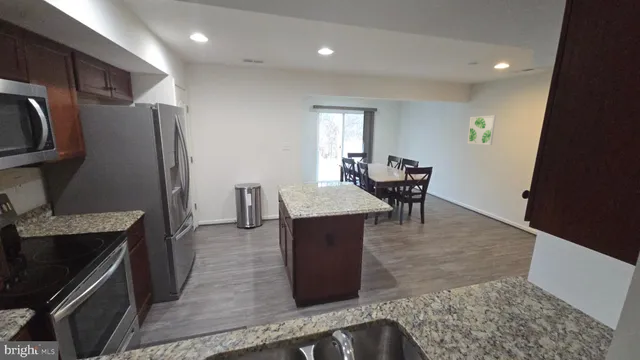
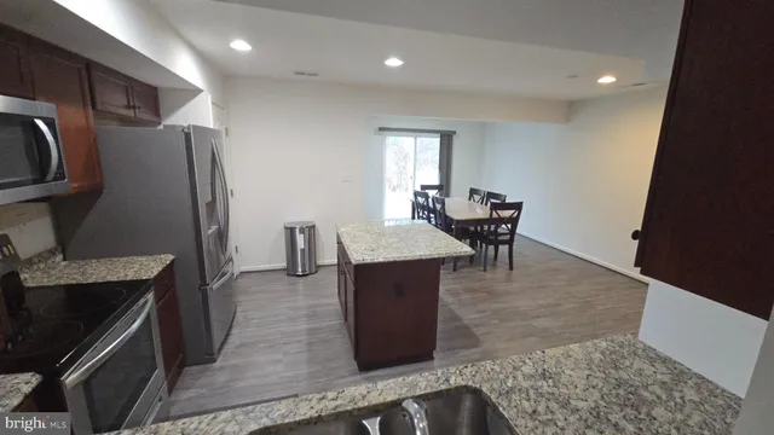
- wall art (480, 130)
